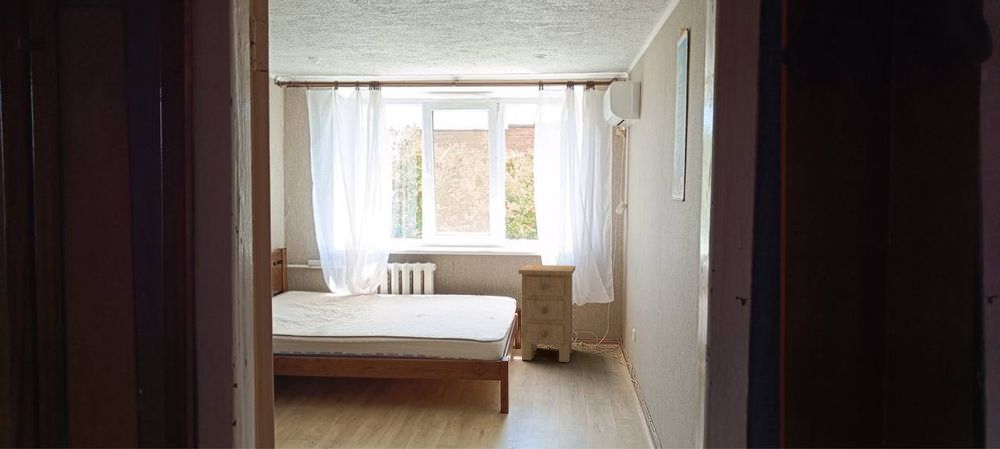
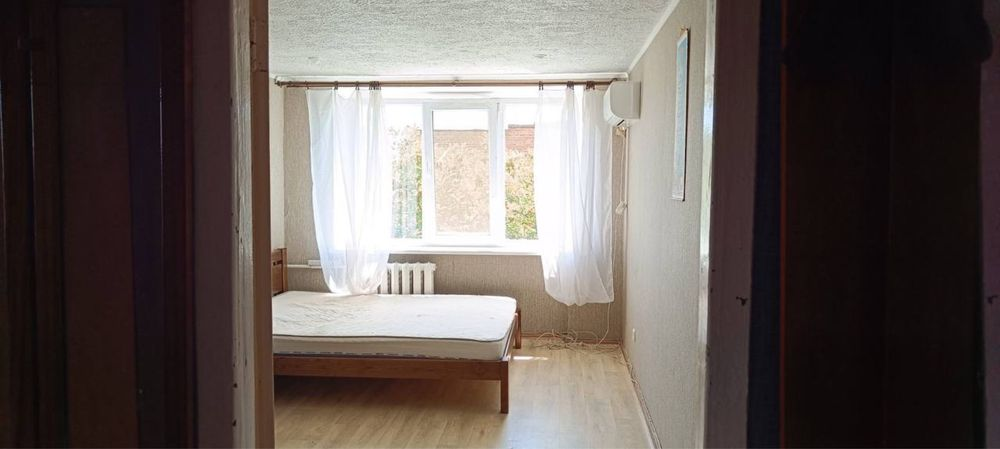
- nightstand (547, 312)
